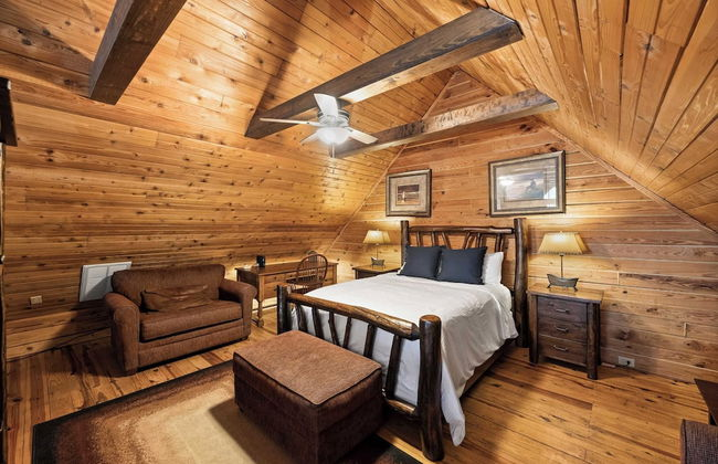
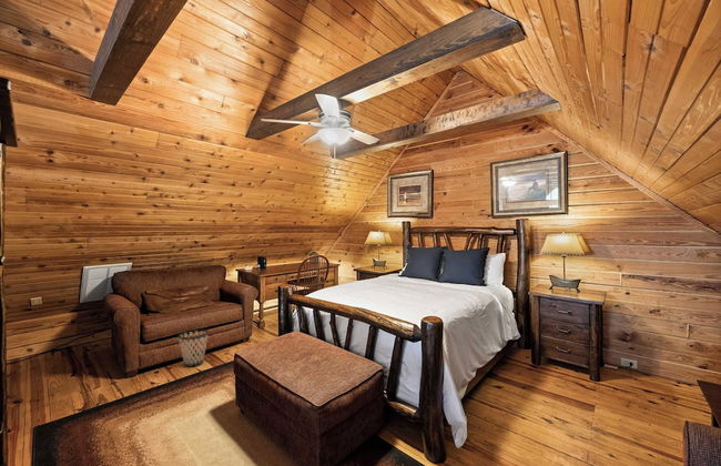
+ wastebasket (192, 347)
